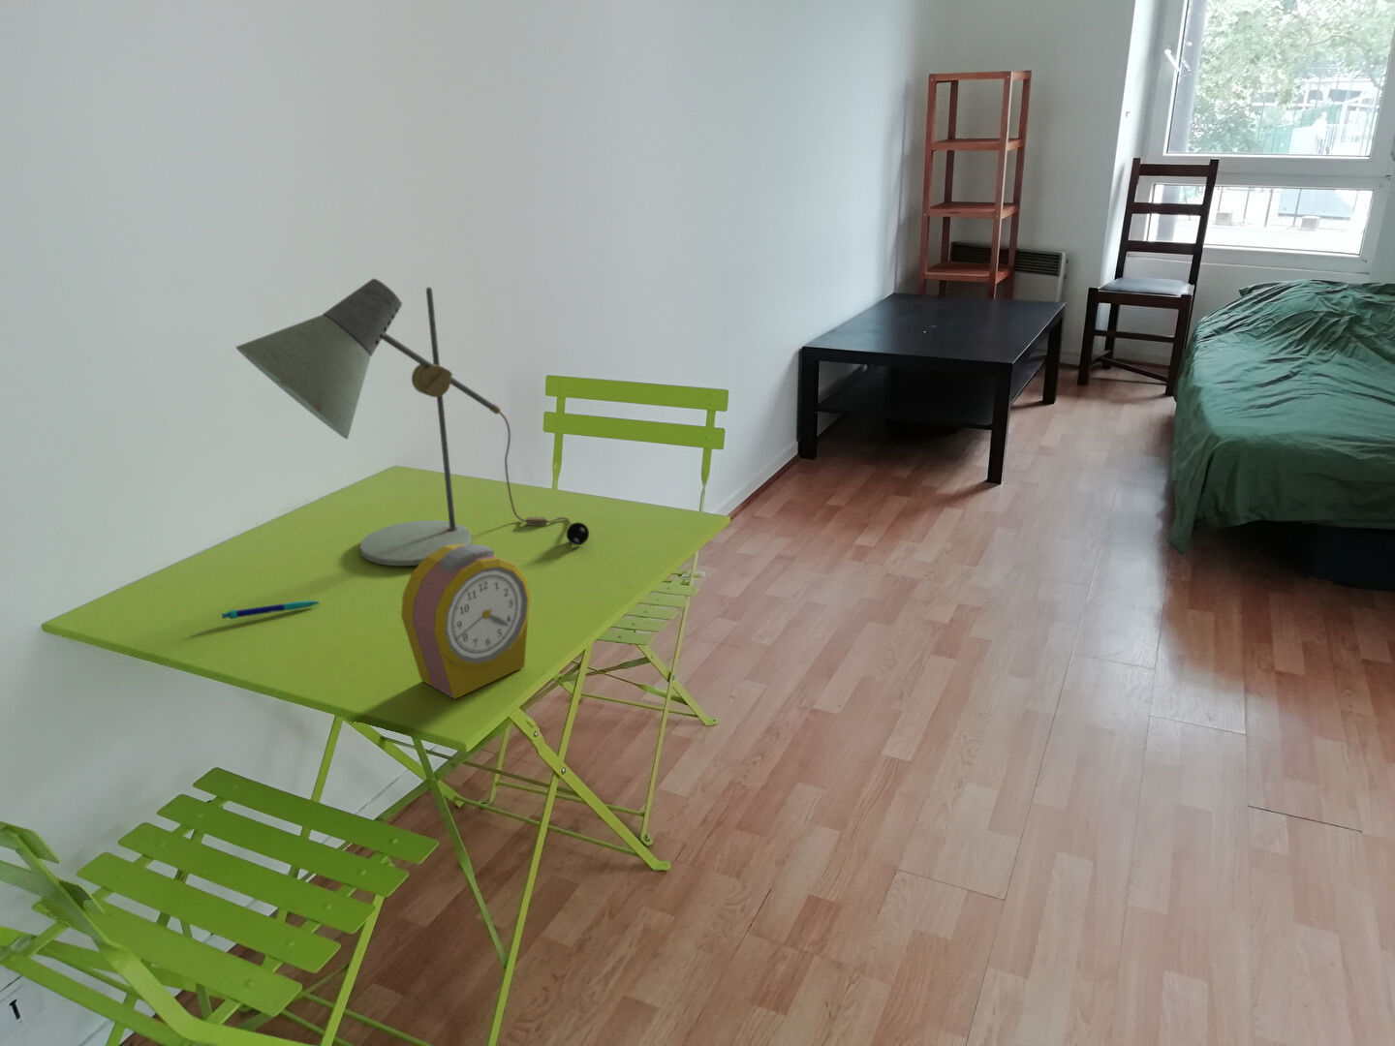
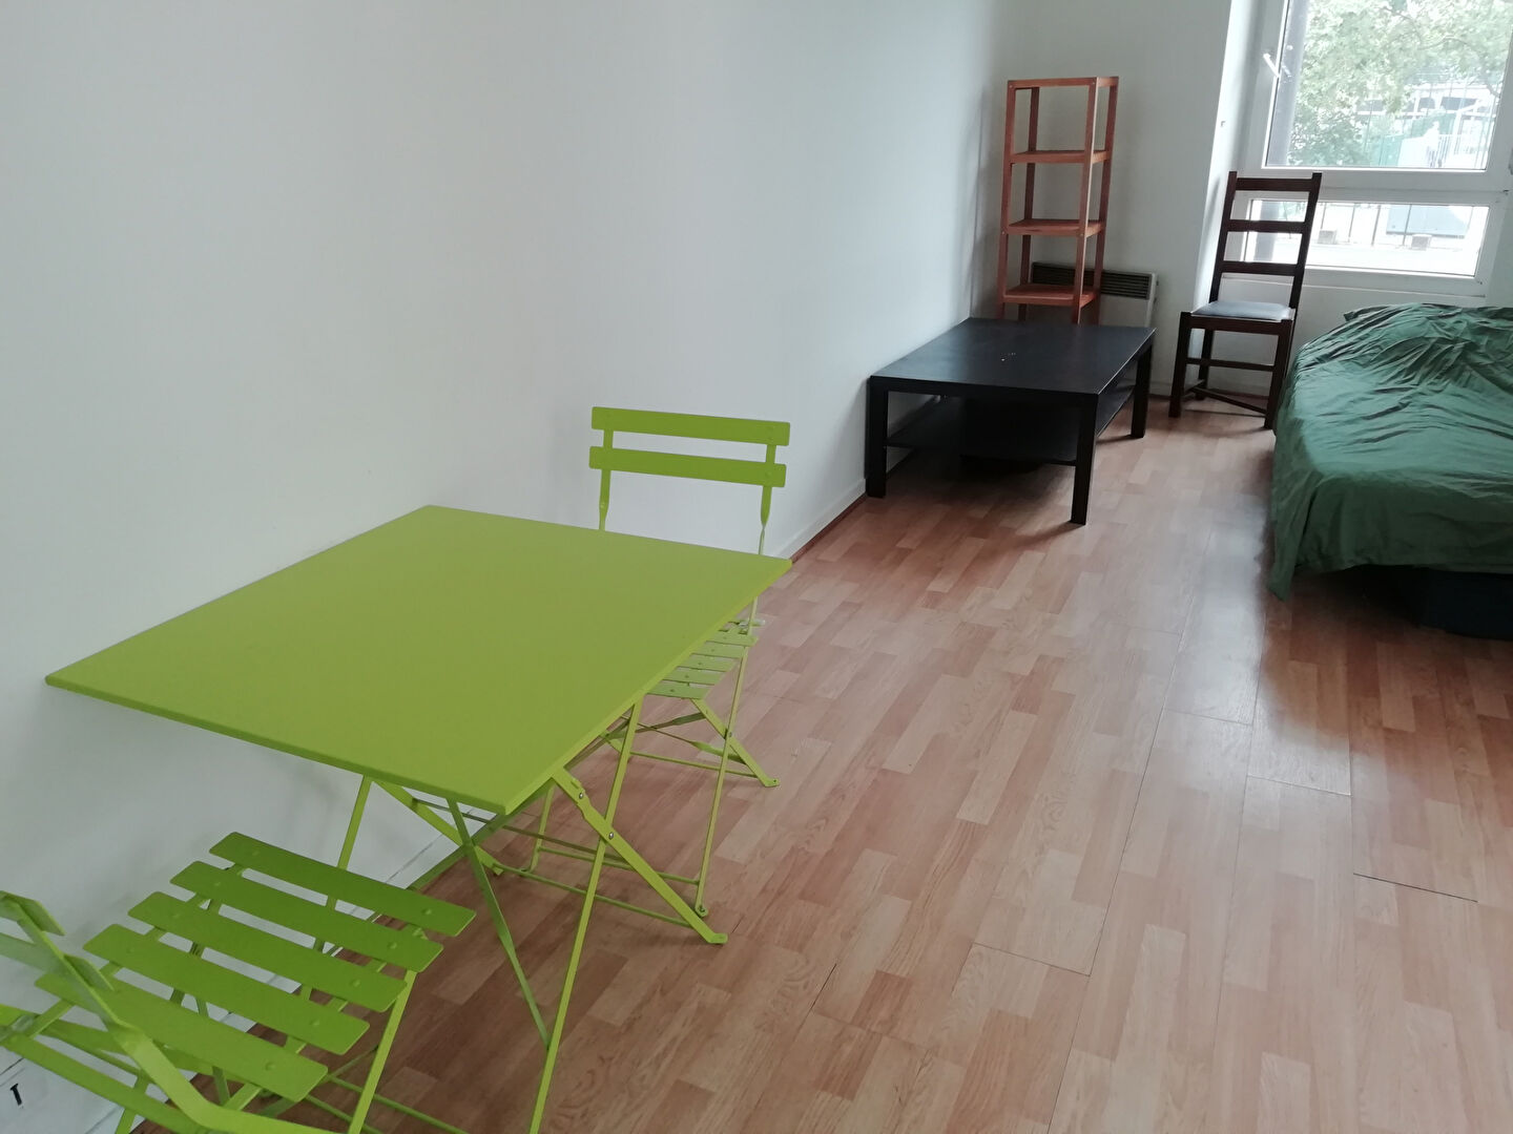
- desk lamp (439, 422)
- alarm clock (469, 612)
- pen (272, 609)
